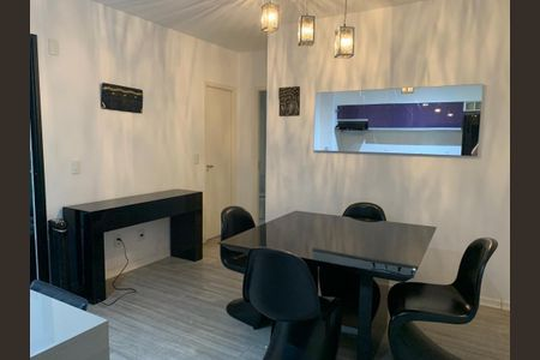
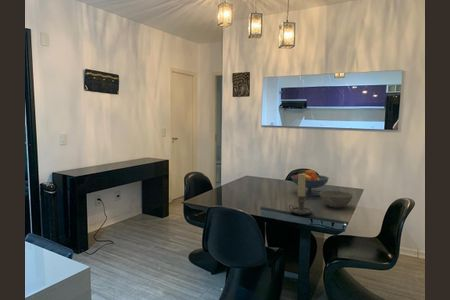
+ fruit bowl (309, 182)
+ candle holder (299, 192)
+ bowl (335, 199)
